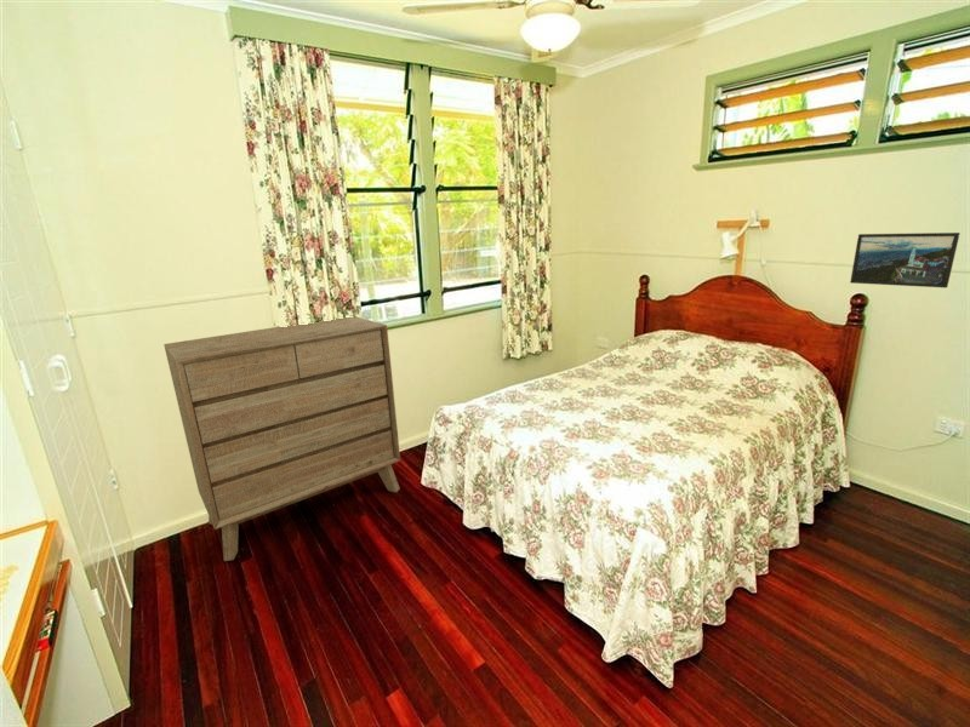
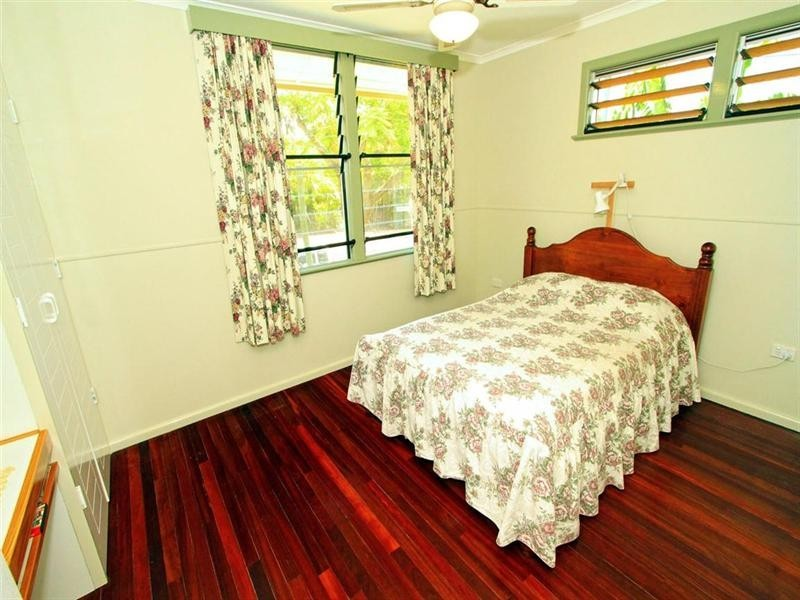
- dresser (296, 424)
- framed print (901, 259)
